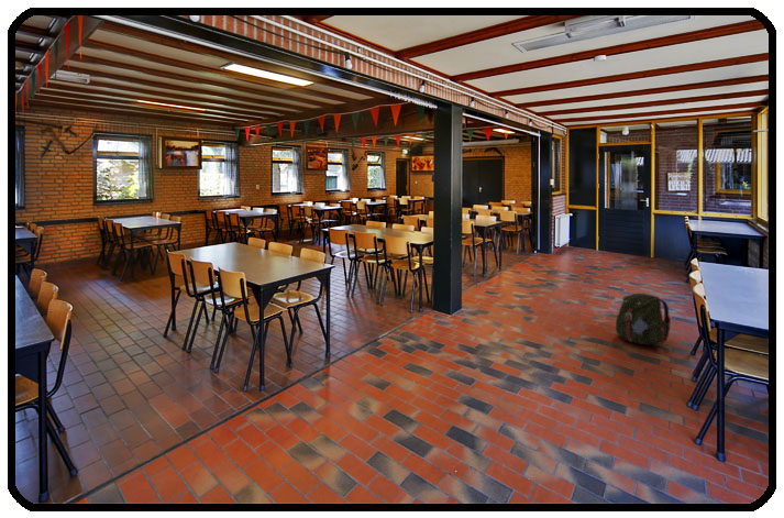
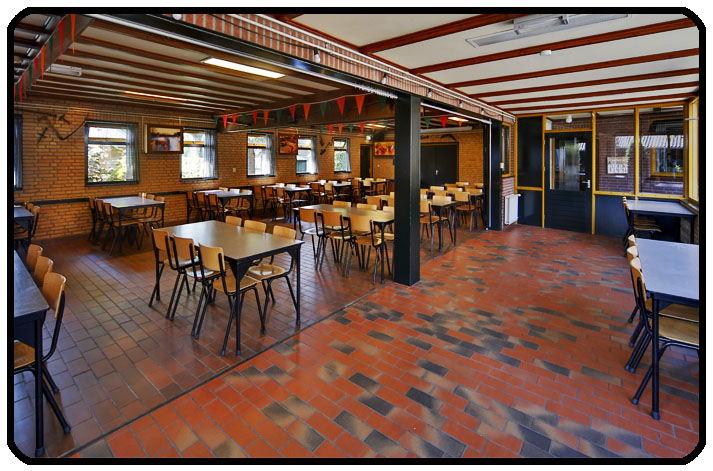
- backpack (642, 318)
